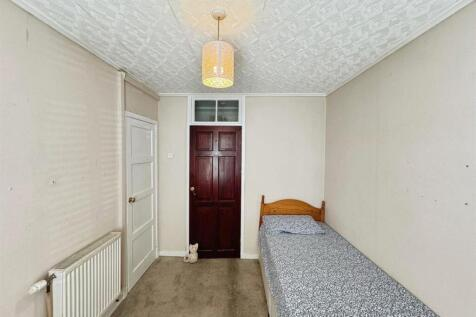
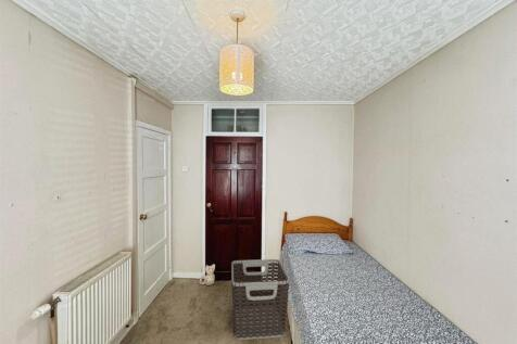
+ clothes hamper (257, 296)
